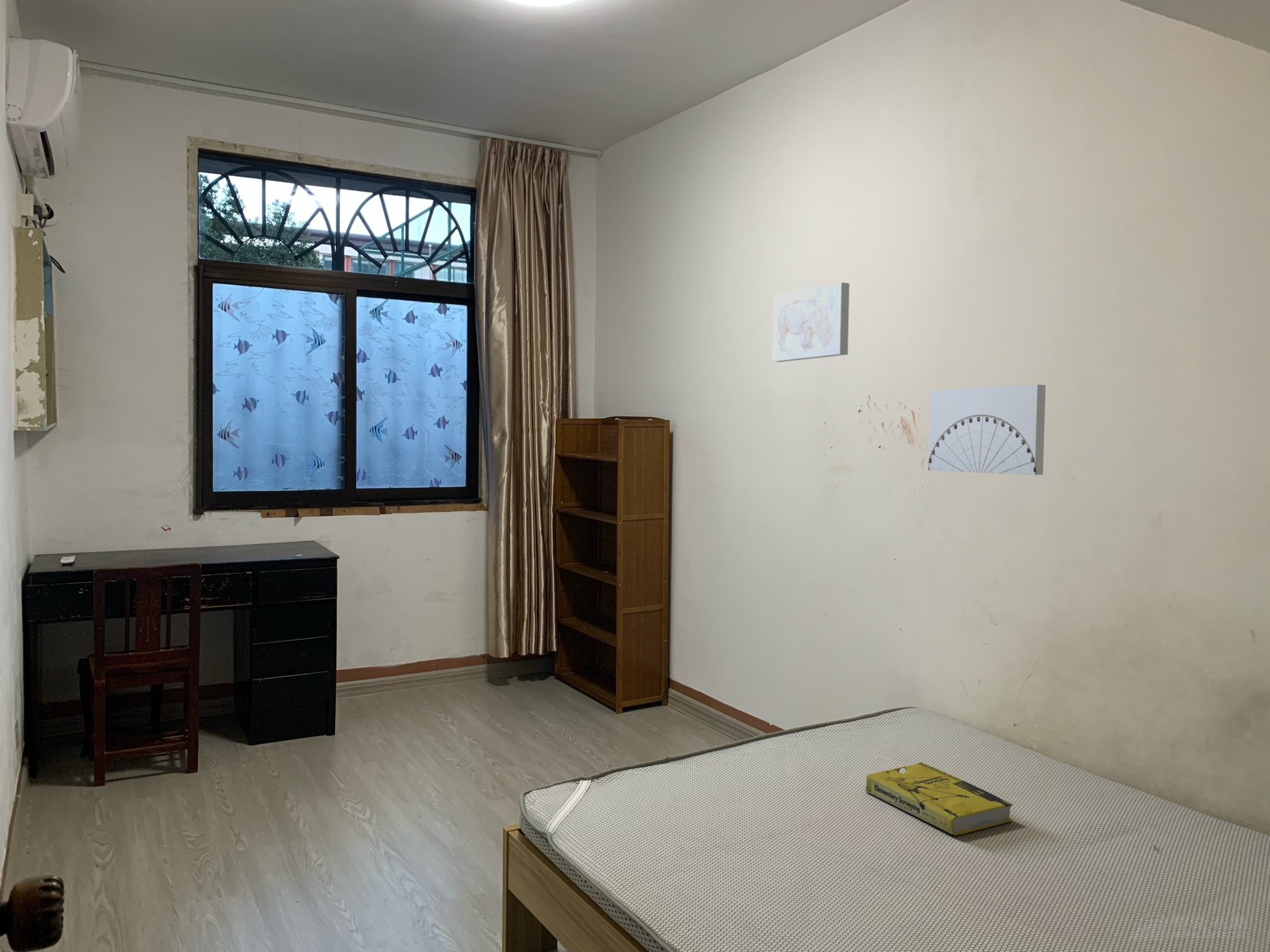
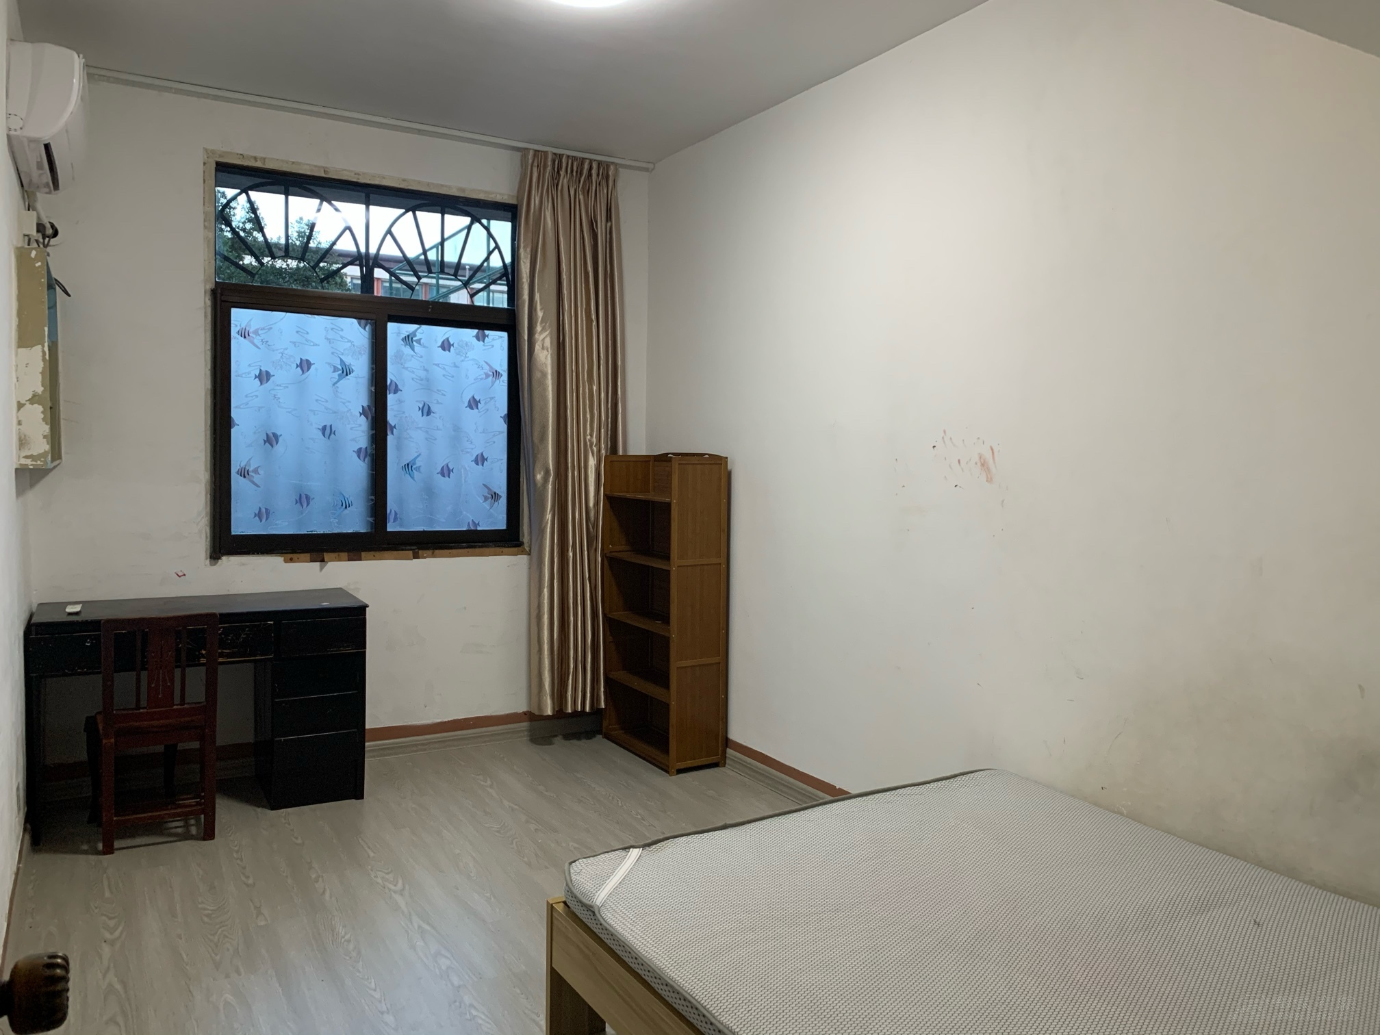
- wall art (809, 324)
- book (935, 796)
- wall art (983, 430)
